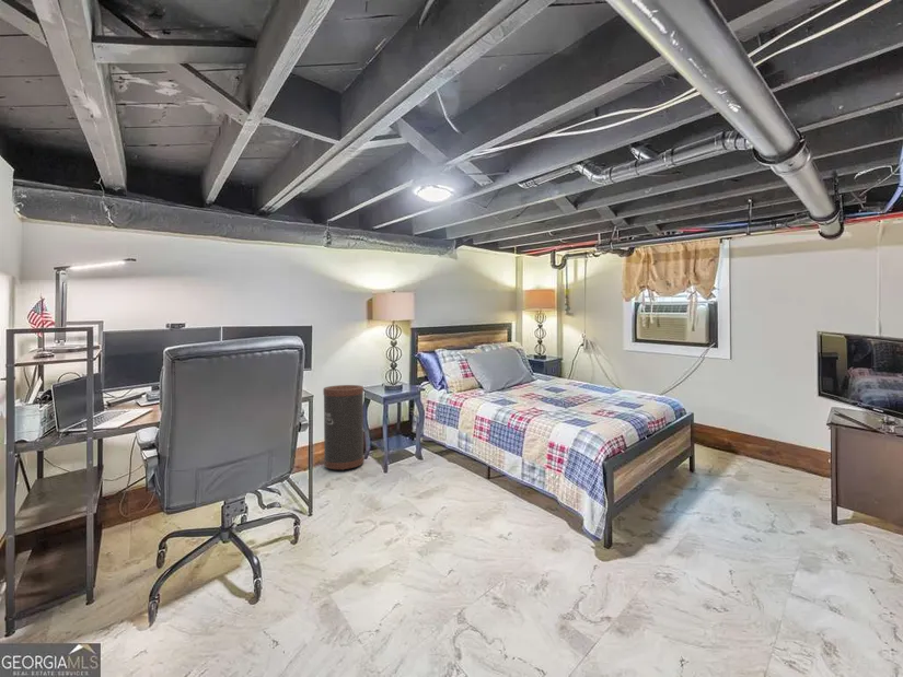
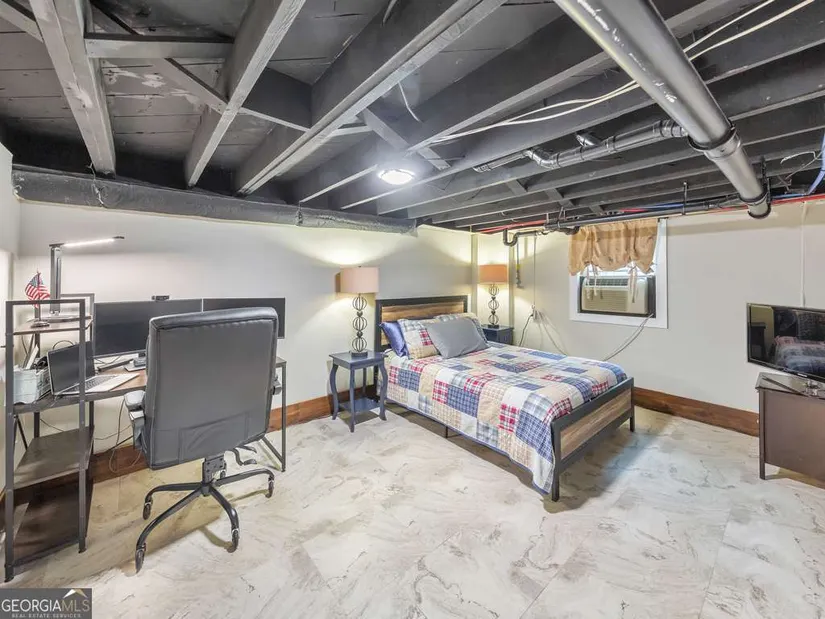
- trash can (344, 425)
